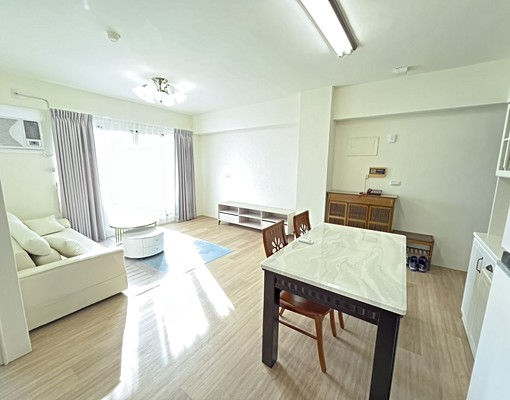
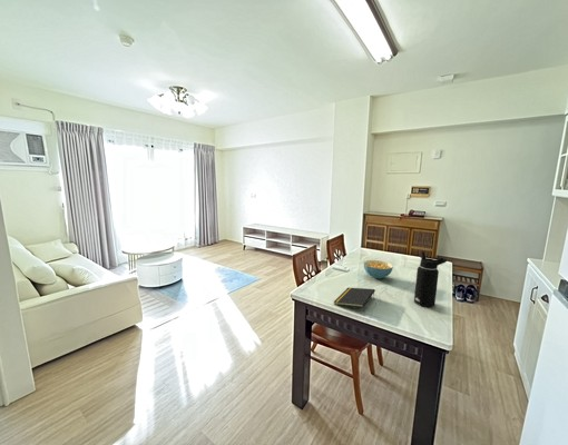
+ water bottle (430, 278)
+ notepad (354, 296)
+ cereal bowl (376, 270)
